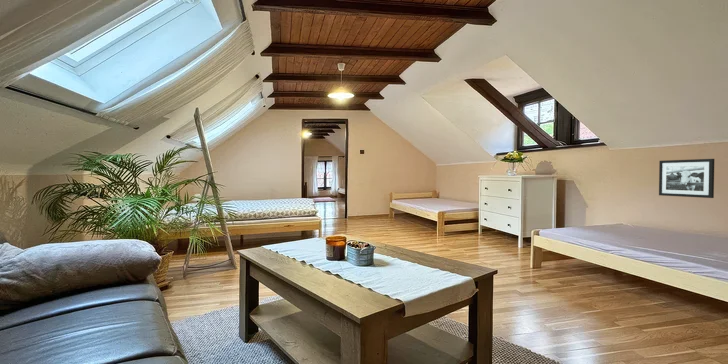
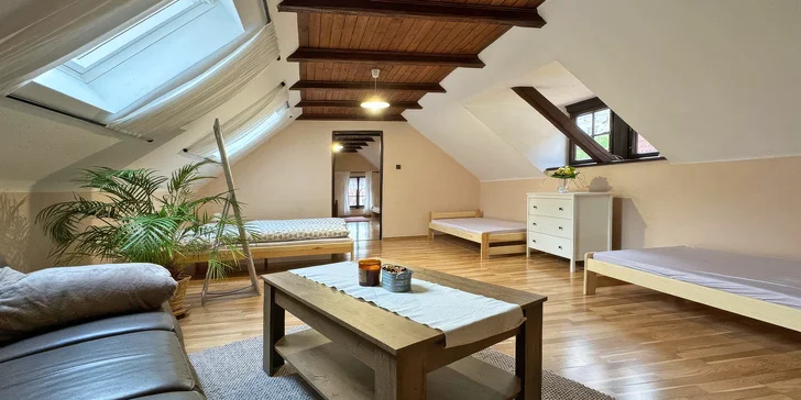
- picture frame (684, 178)
